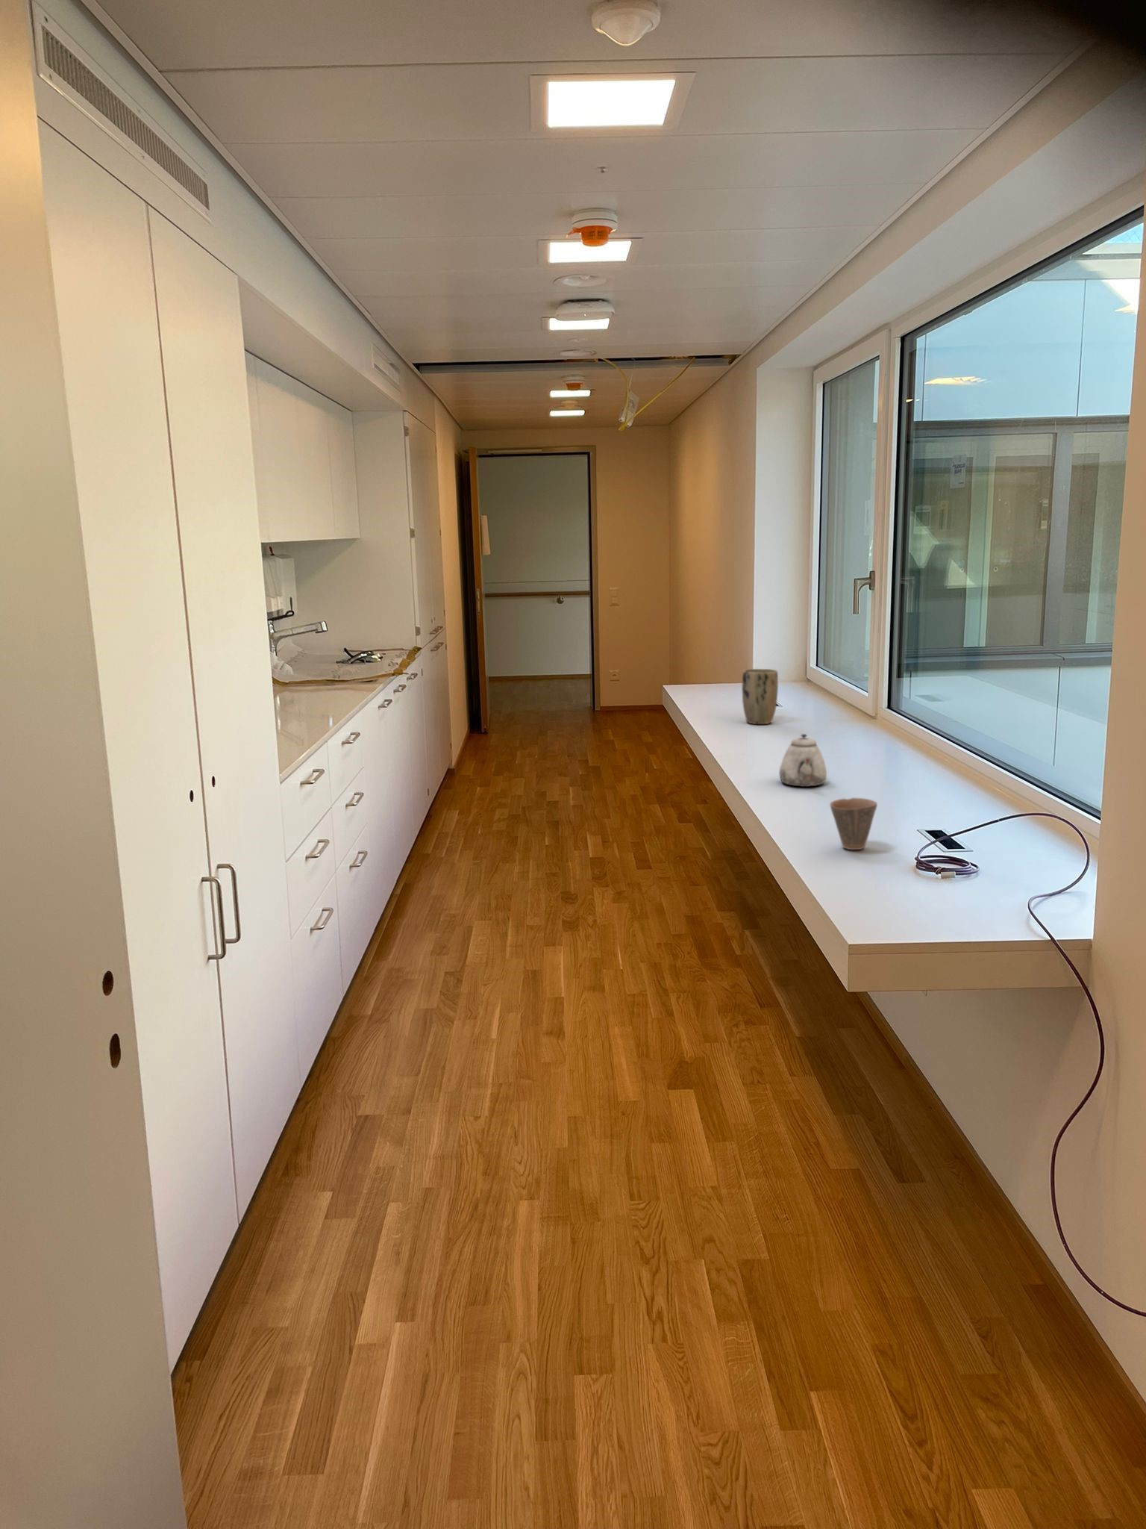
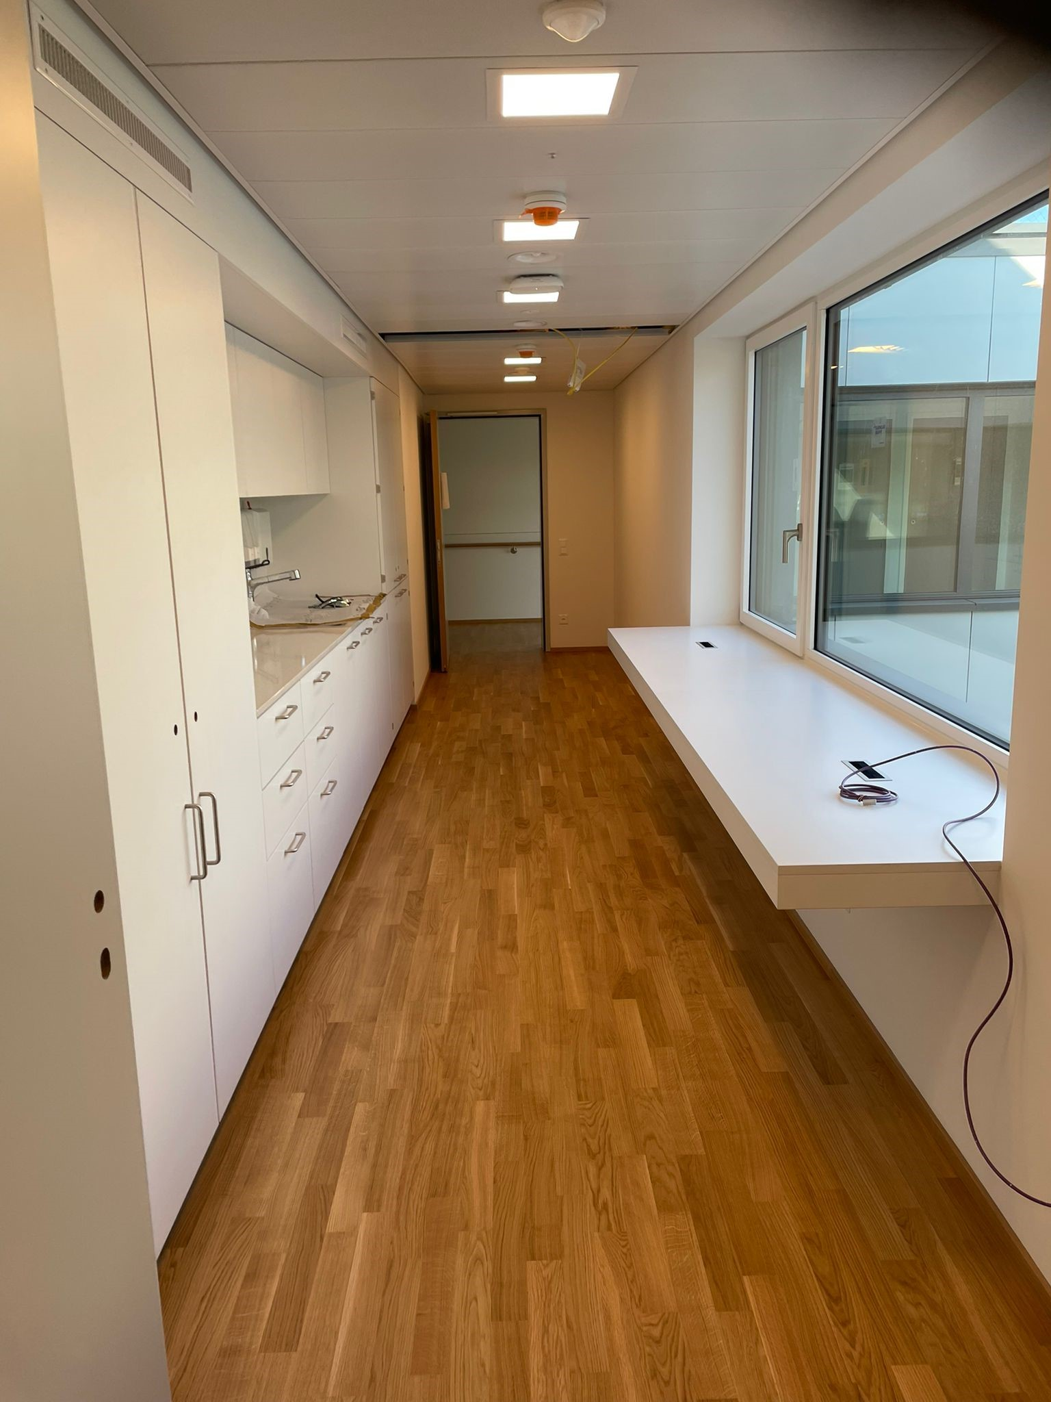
- teapot (804, 760)
- cup (852, 825)
- plant pot (760, 697)
